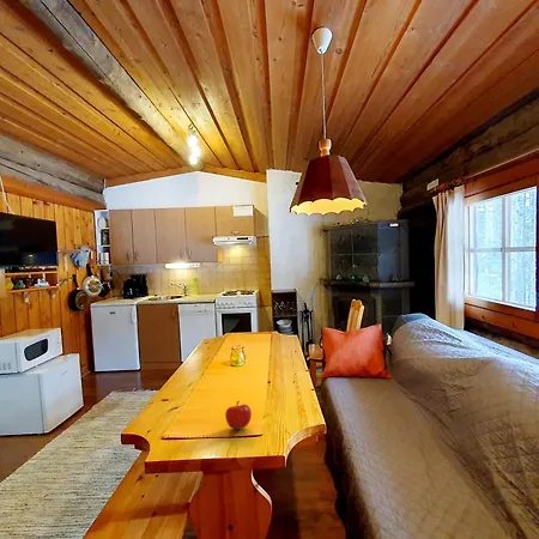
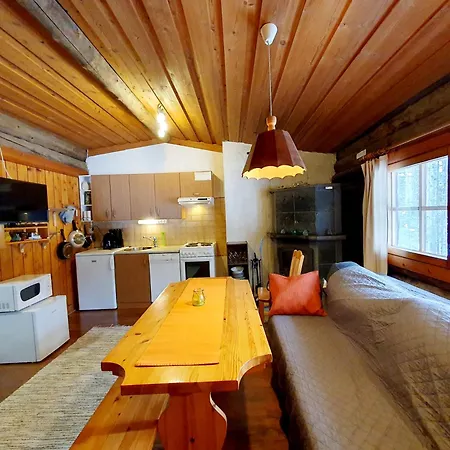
- fruit (238, 414)
